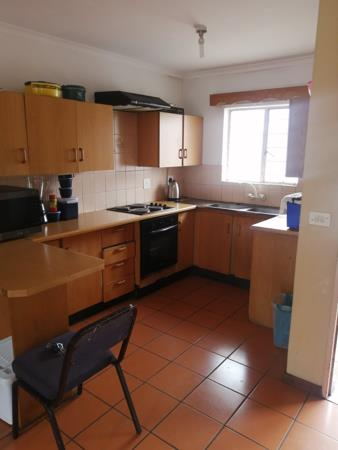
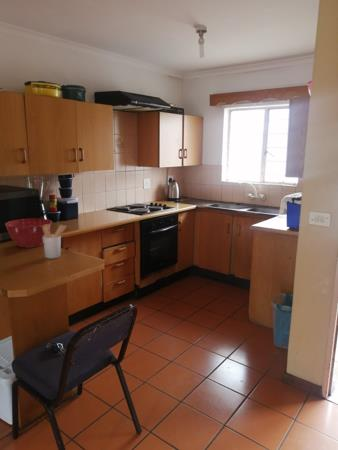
+ utensil holder (55, 240)
+ mixing bowl (29, 233)
